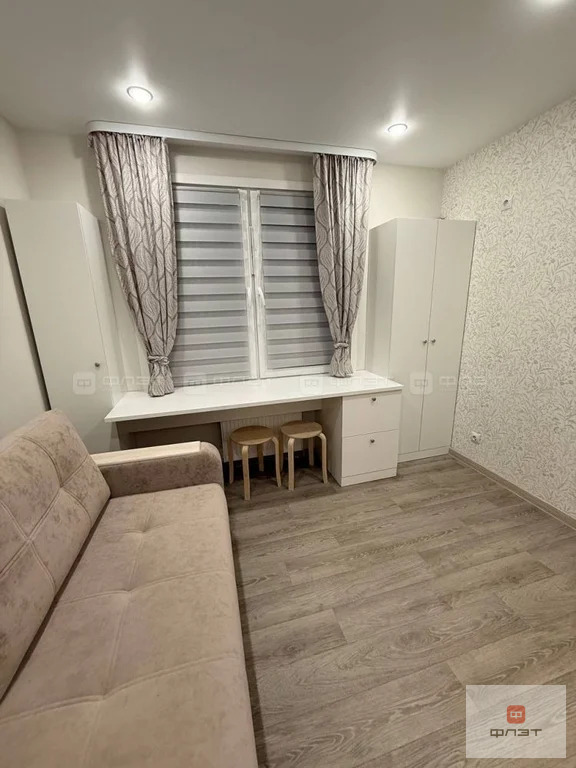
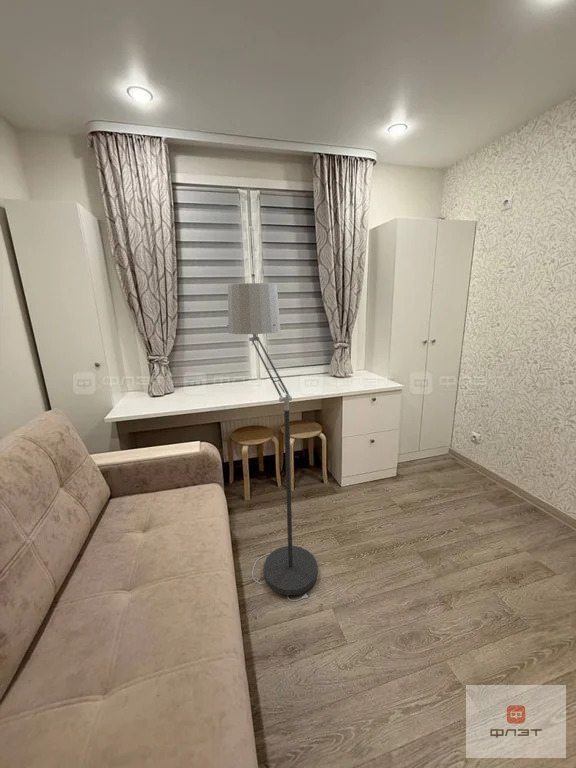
+ floor lamp (285, 427)
